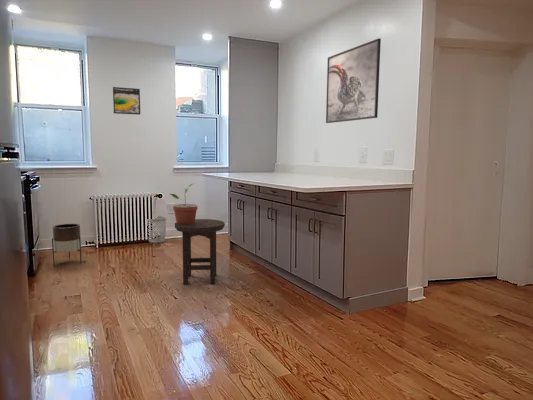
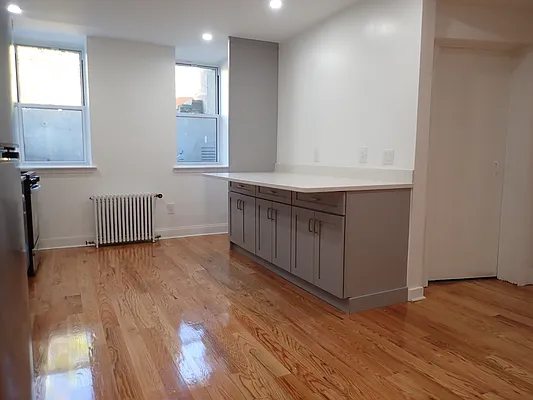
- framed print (126, 101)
- planter (66, 244)
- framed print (350, 85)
- wastebasket (157, 229)
- potted plant (185, 202)
- stool (200, 258)
